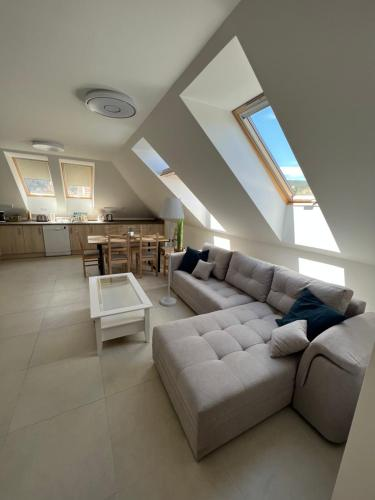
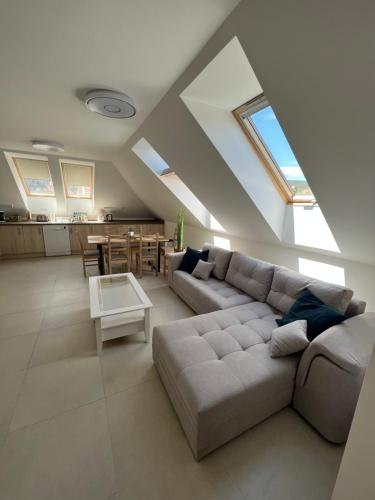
- floor lamp (170, 252)
